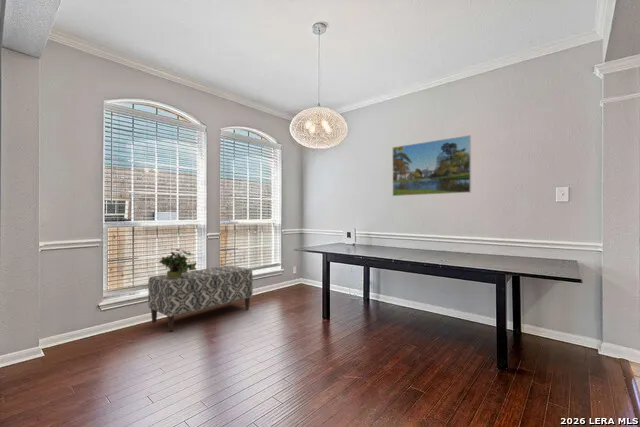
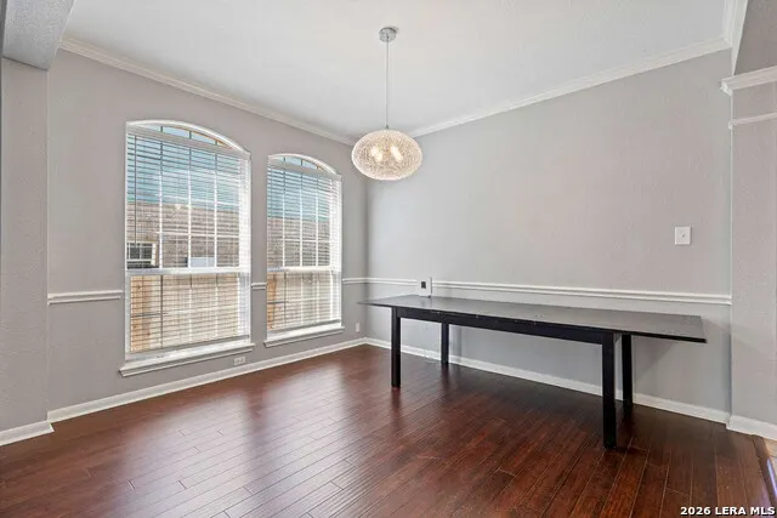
- bench (203, 294)
- potted plant (178, 261)
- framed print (428, 168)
